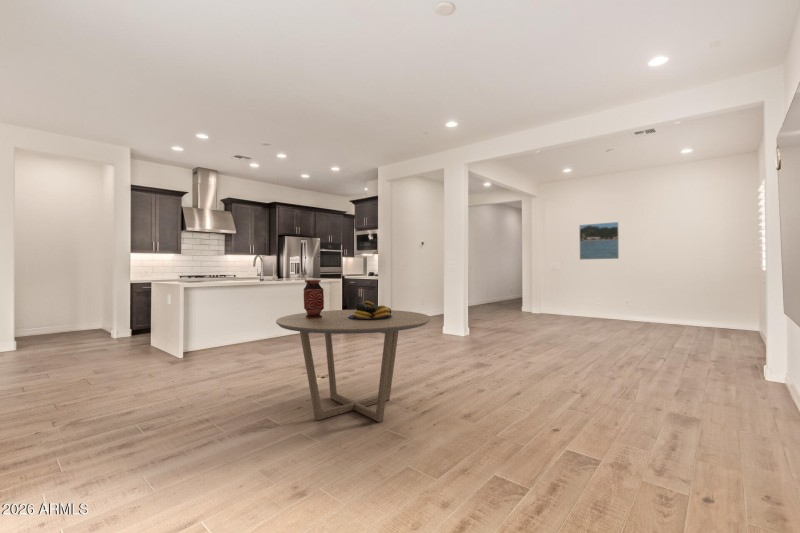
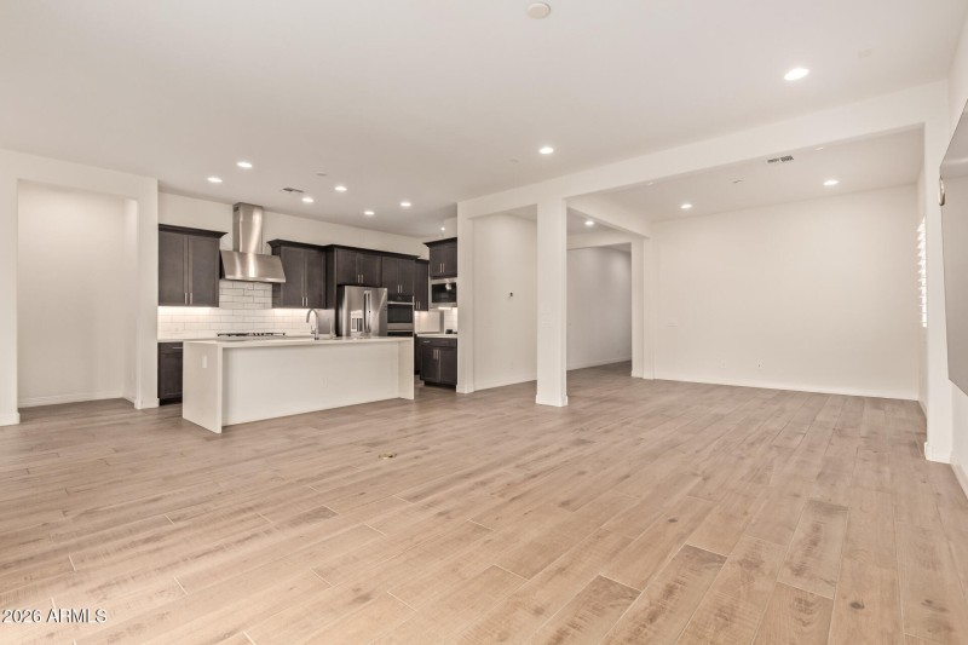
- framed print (598, 241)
- vase (313, 298)
- fruit bowl (370, 309)
- dining table (334, 368)
